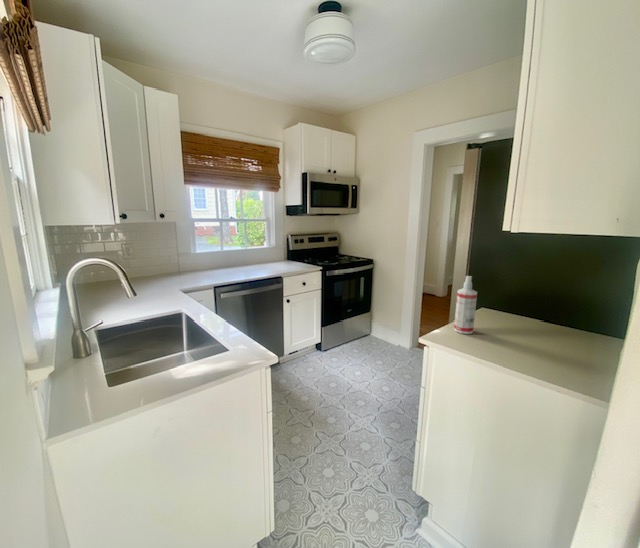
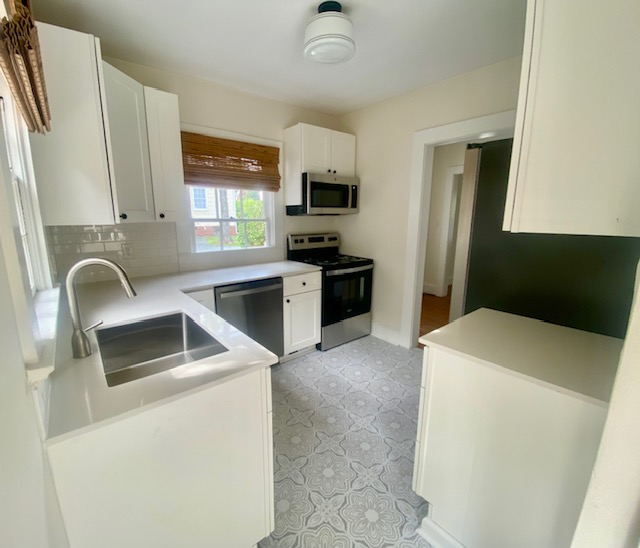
- spray bottle (466, 303)
